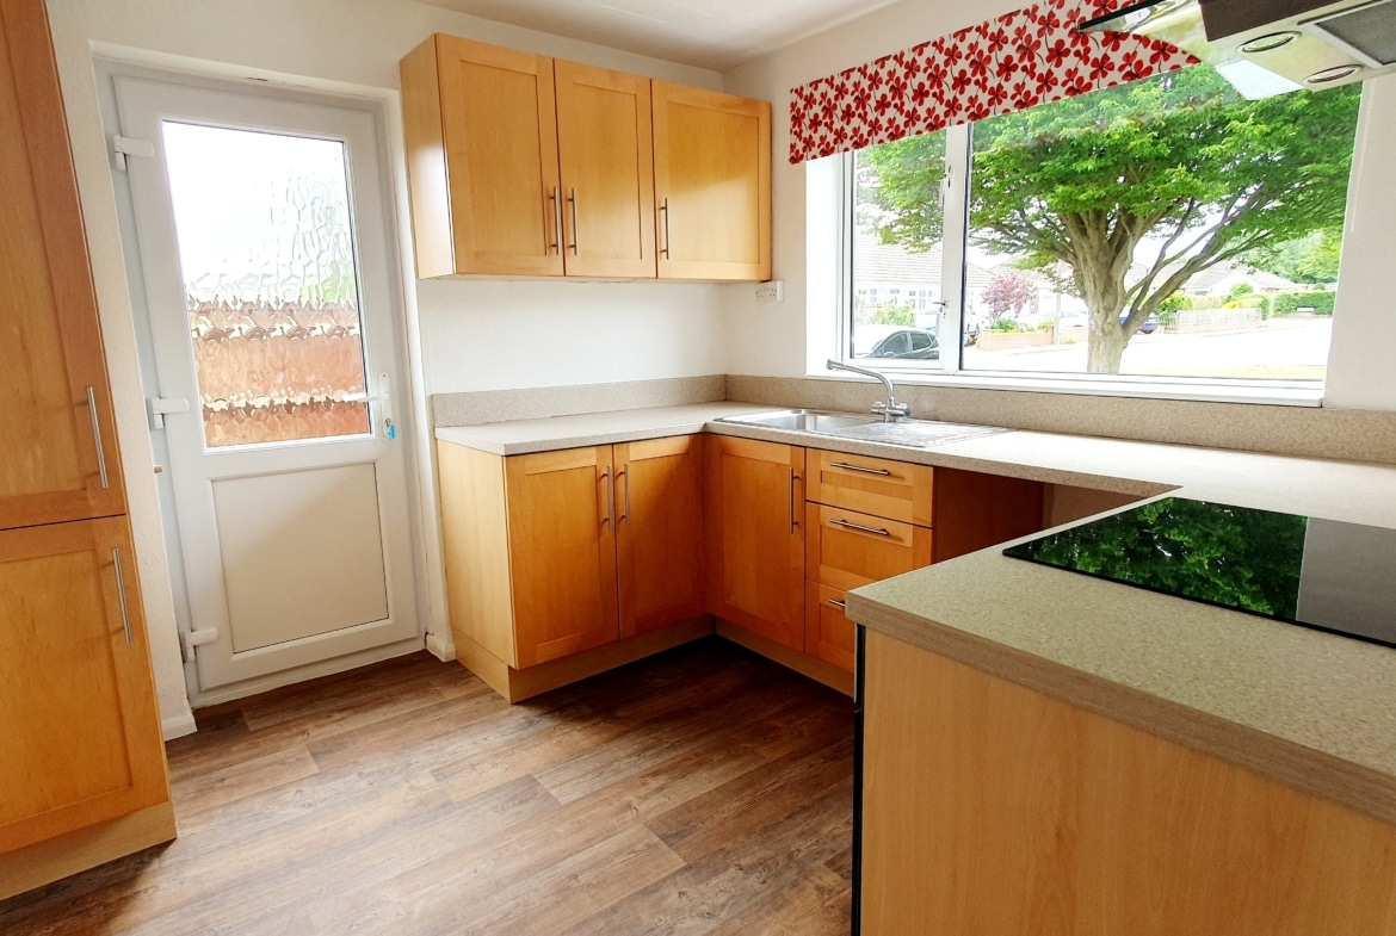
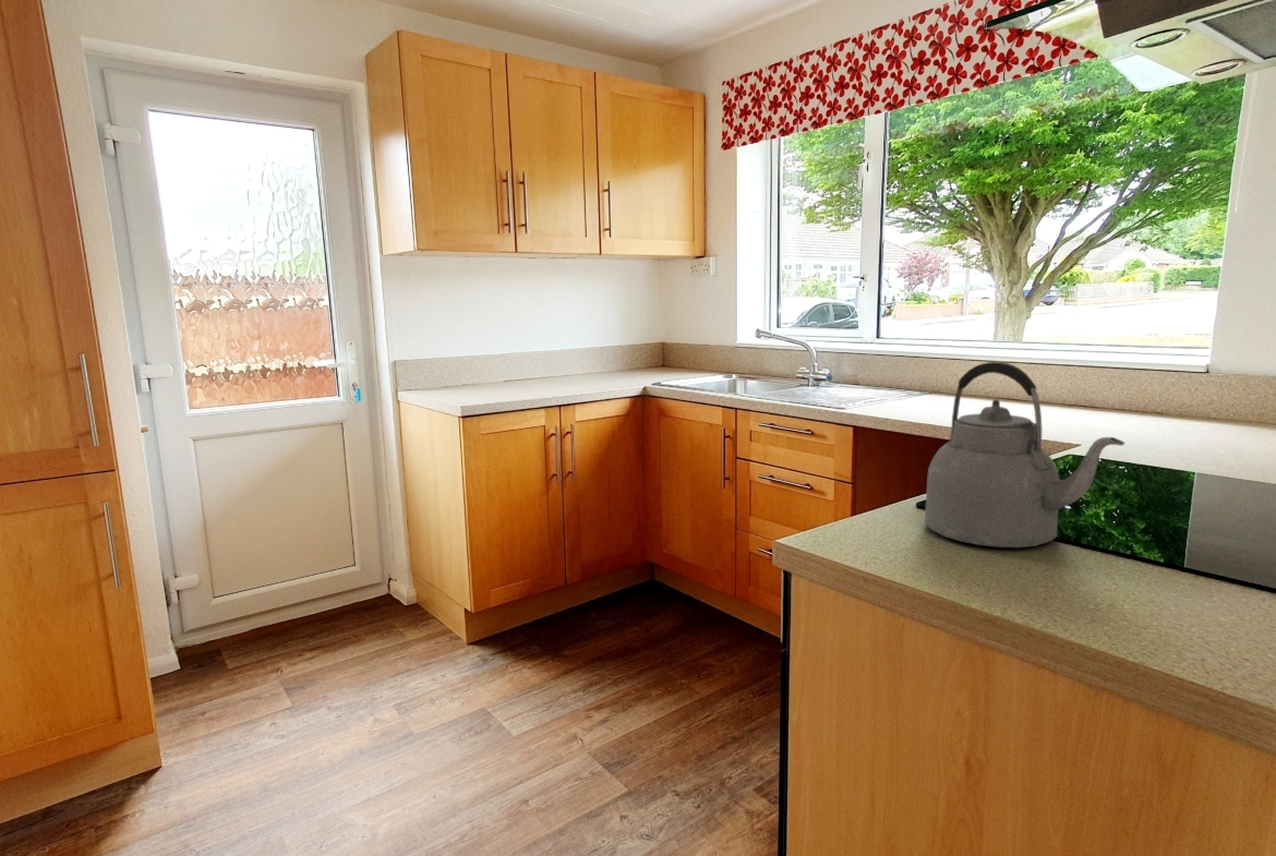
+ kettle (1021, 453)
